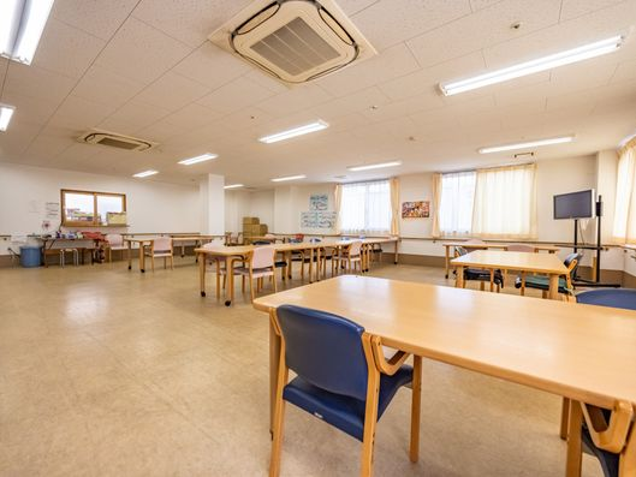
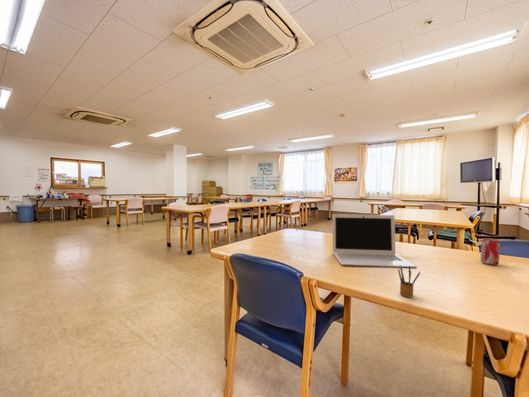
+ laptop (370, 238)
+ beverage can (490, 251)
+ pencil box (408, 282)
